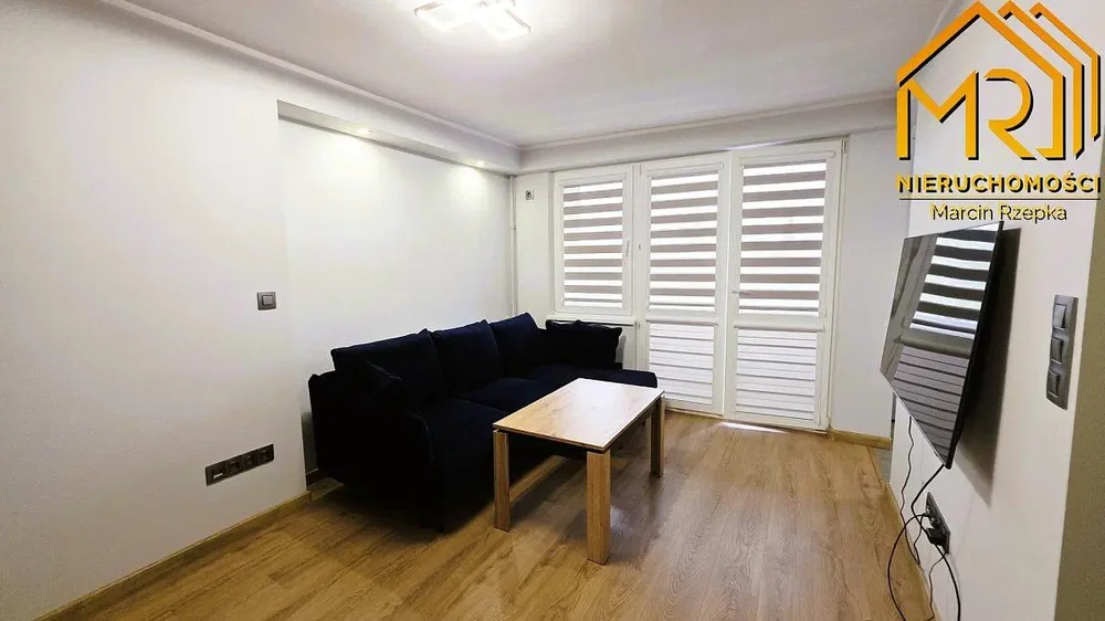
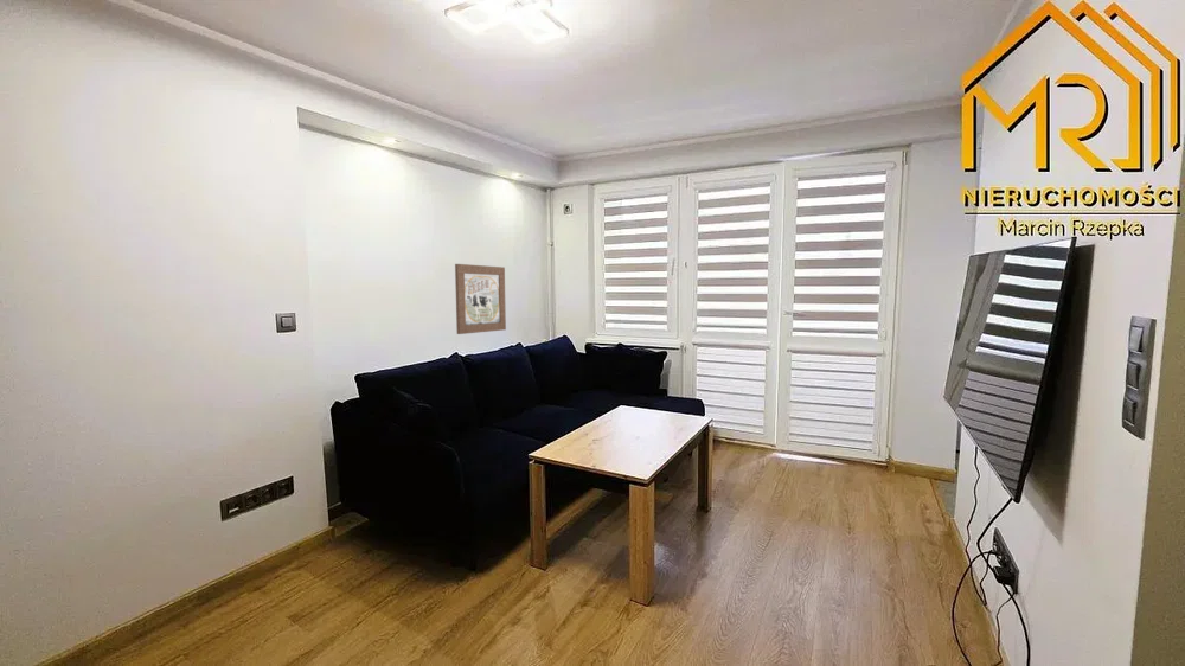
+ wall art (481, 299)
